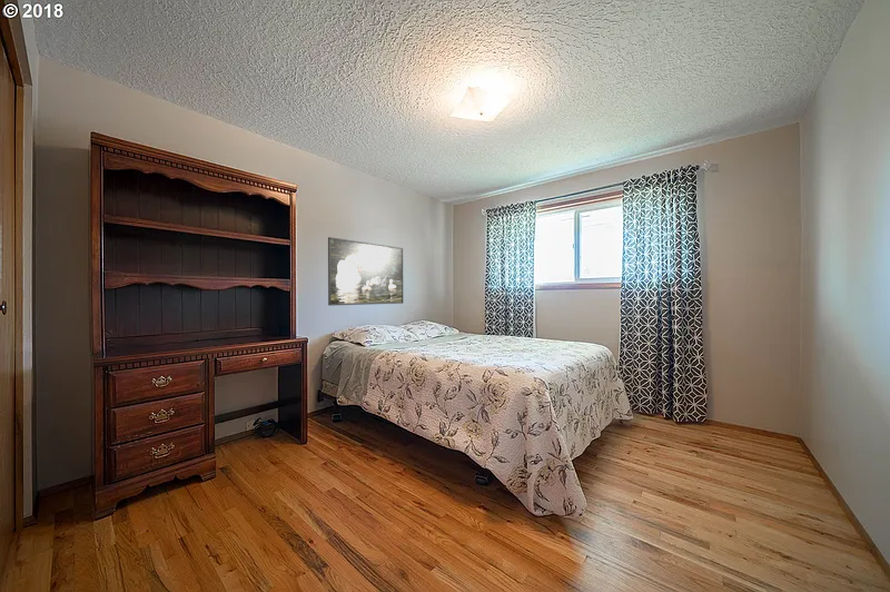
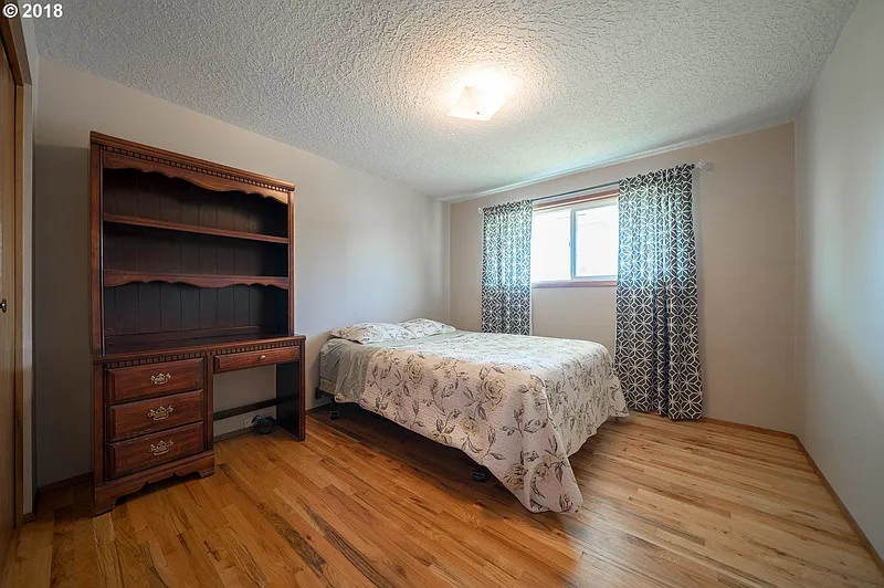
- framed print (369, 274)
